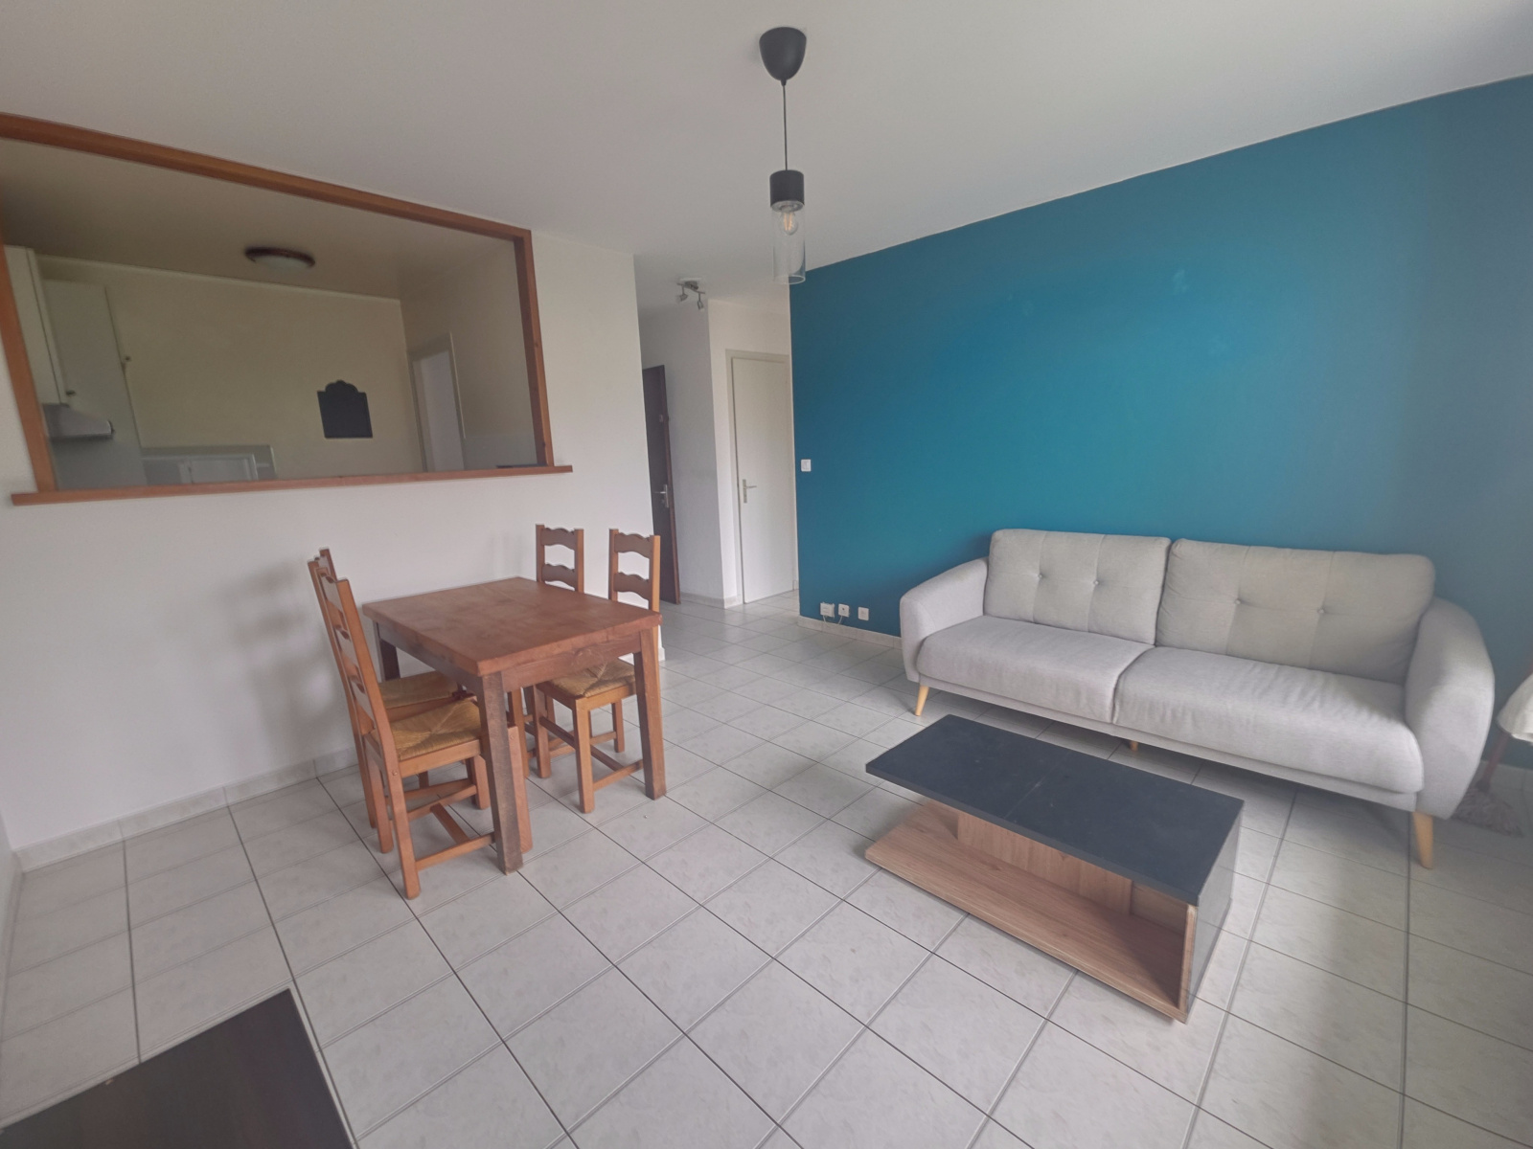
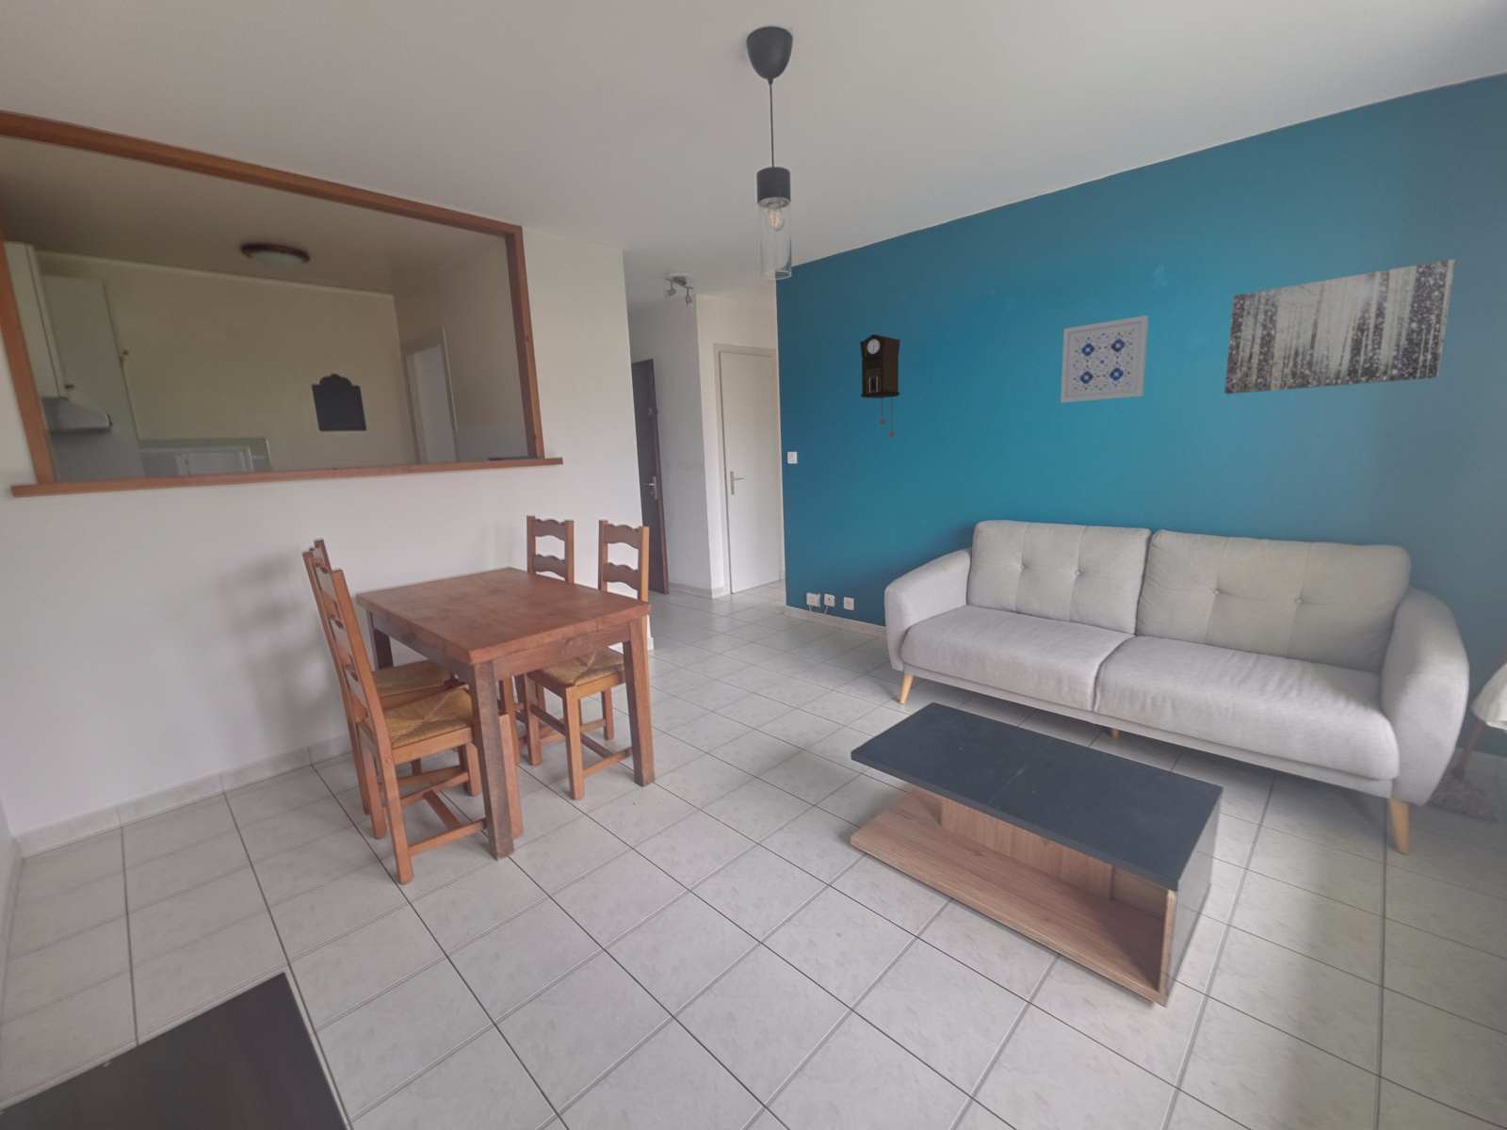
+ wall art (1102, 361)
+ wall art (1328, 334)
+ pendulum clock (879, 387)
